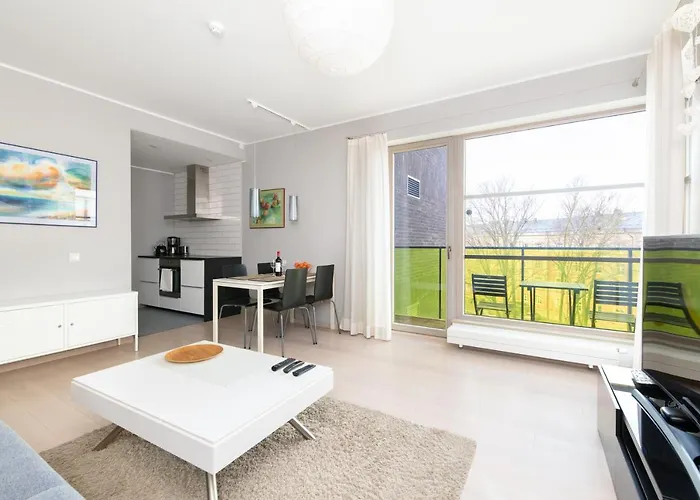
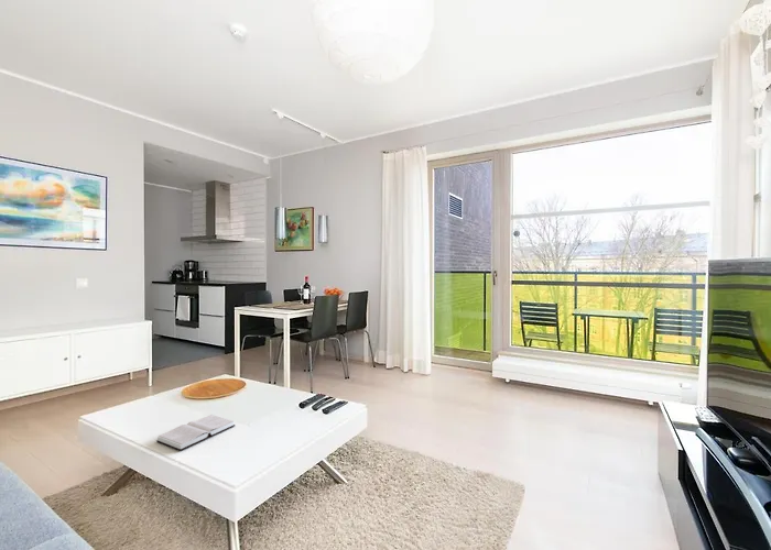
+ hardback book (197, 429)
